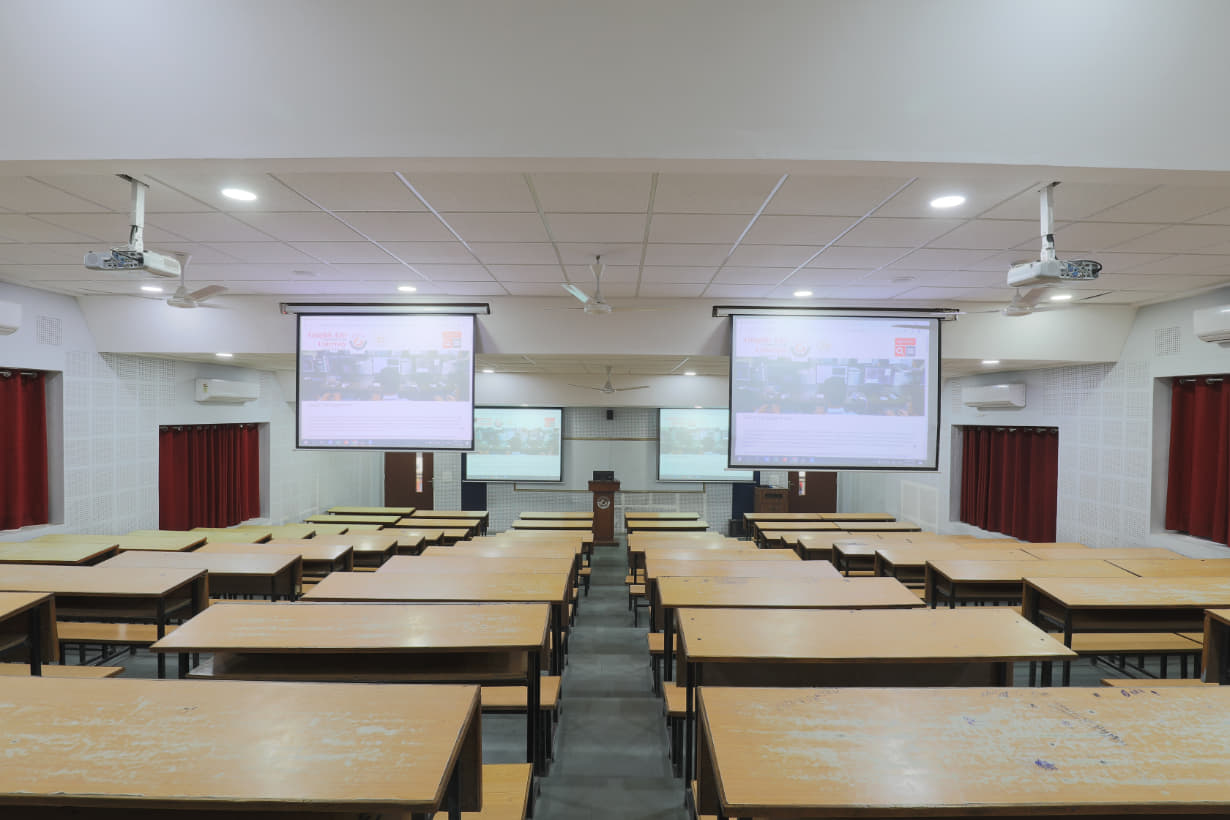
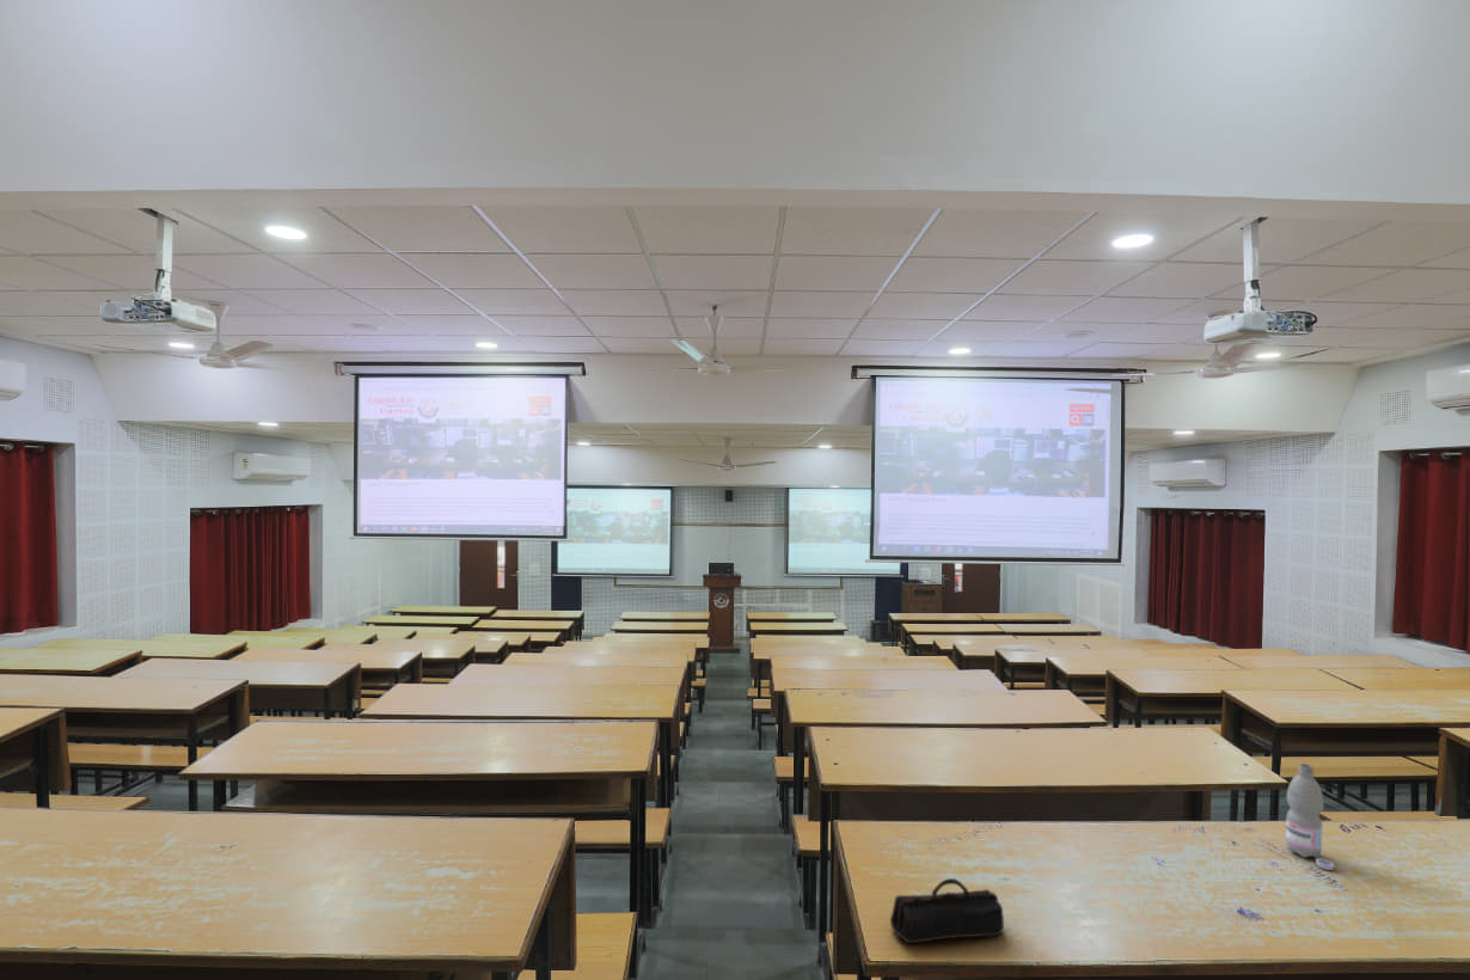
+ pencil case (948, 905)
+ water bottle (1311, 813)
